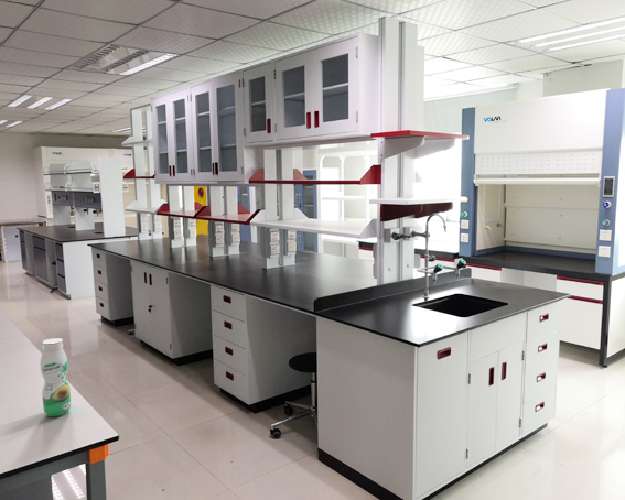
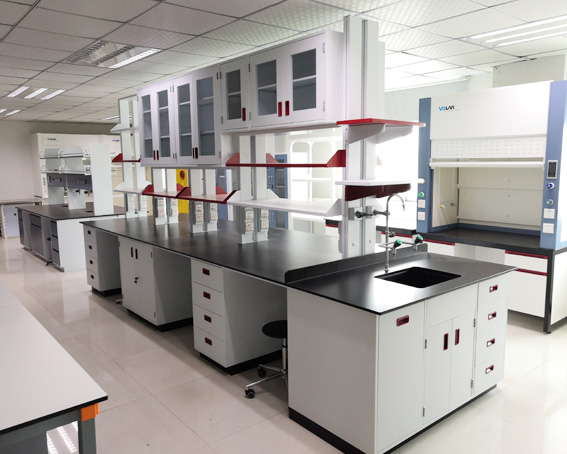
- beverage bottle (54, 377)
